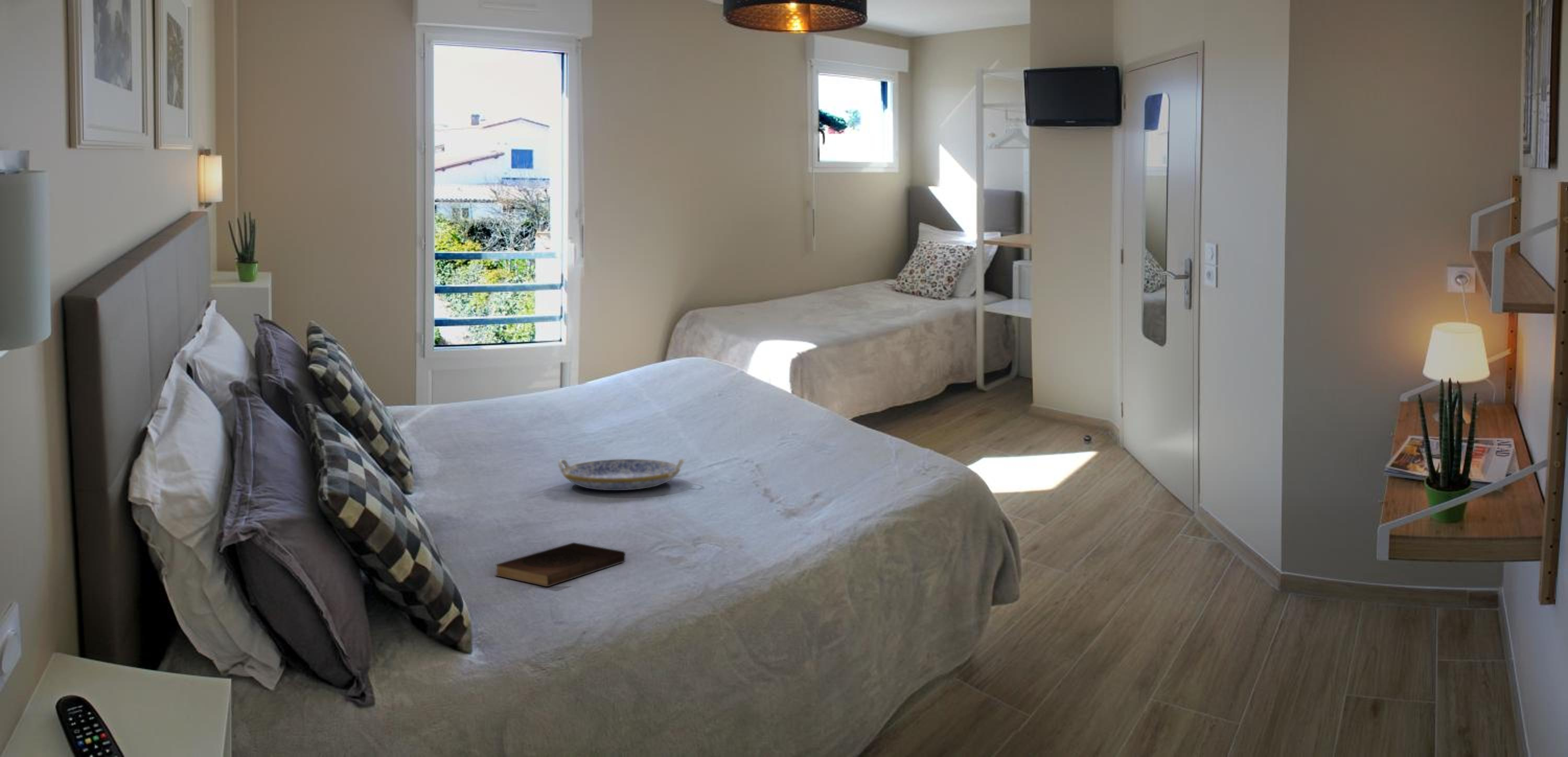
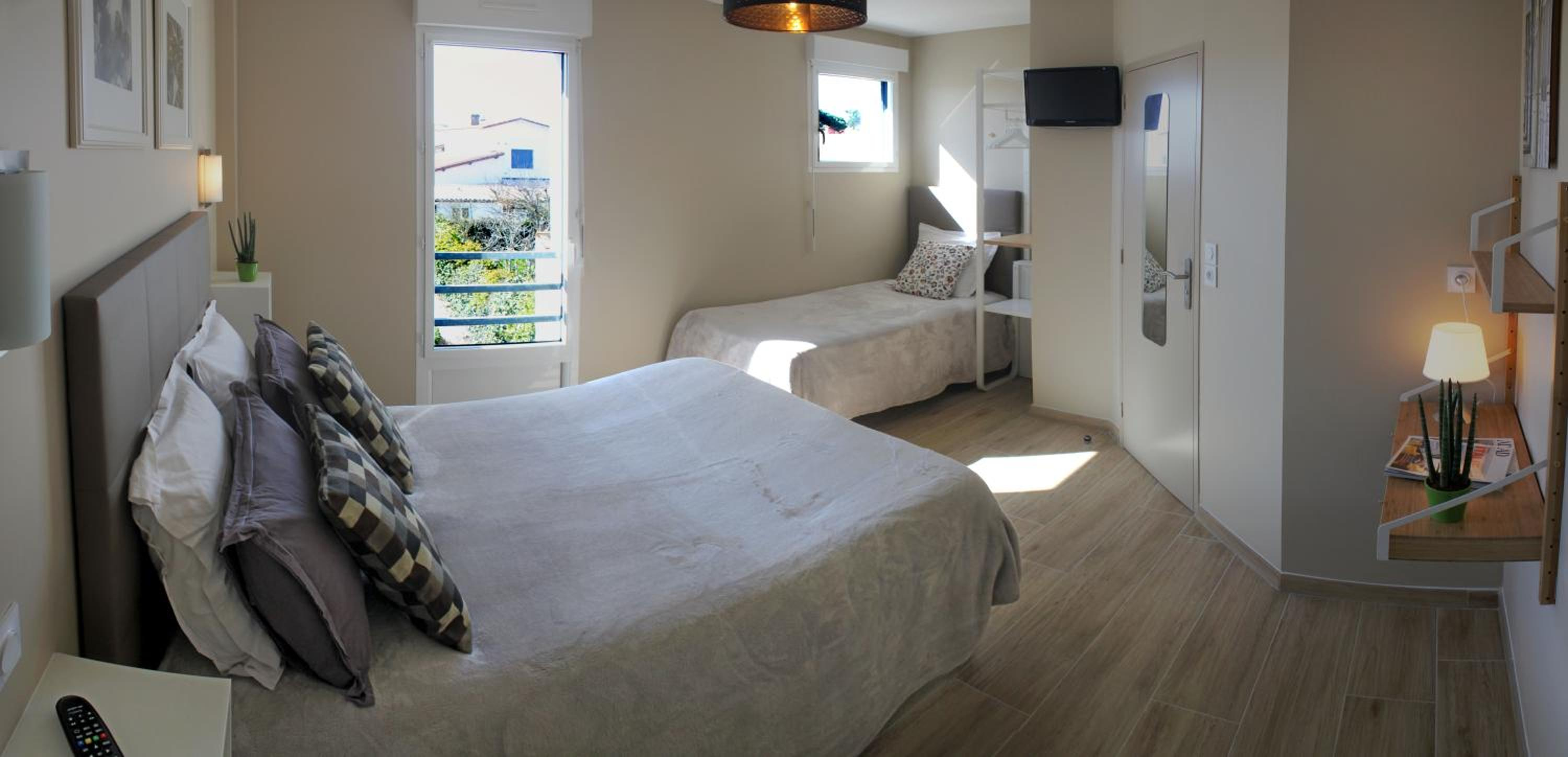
- book (561, 563)
- serving tray (621, 471)
